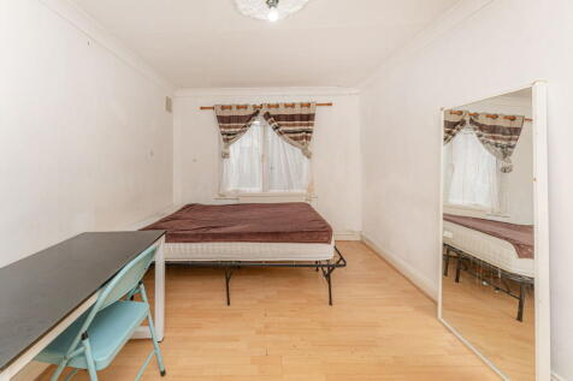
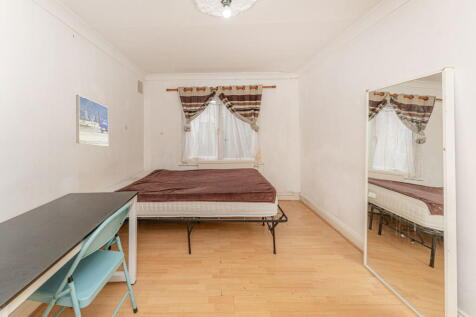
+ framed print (93, 123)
